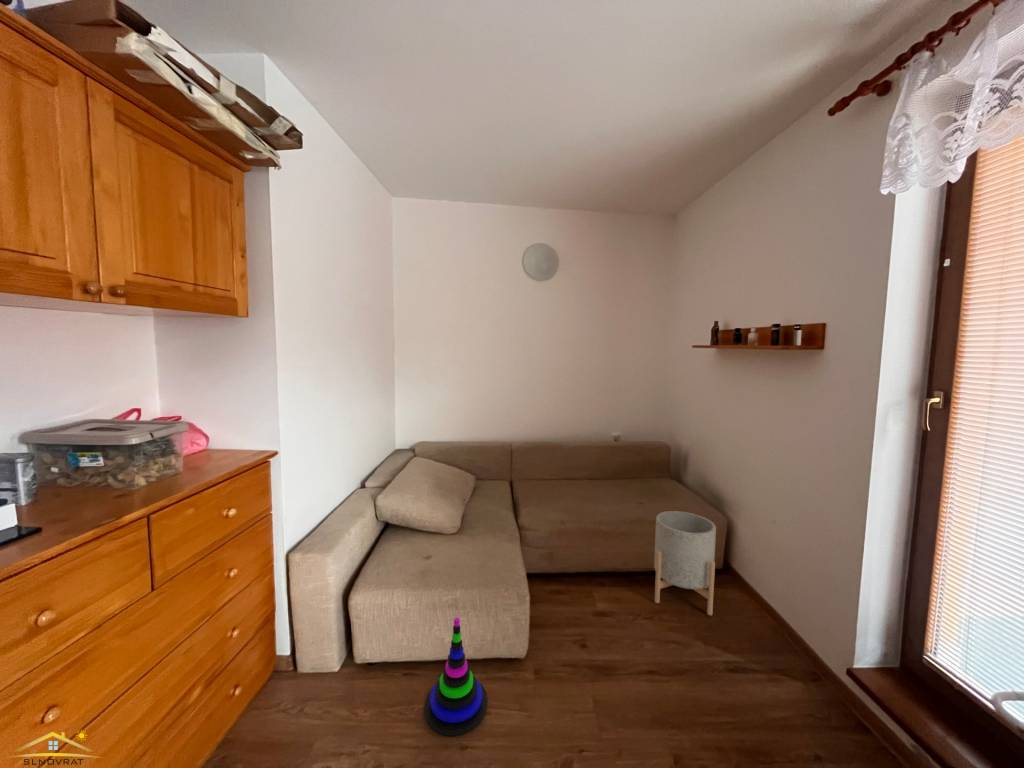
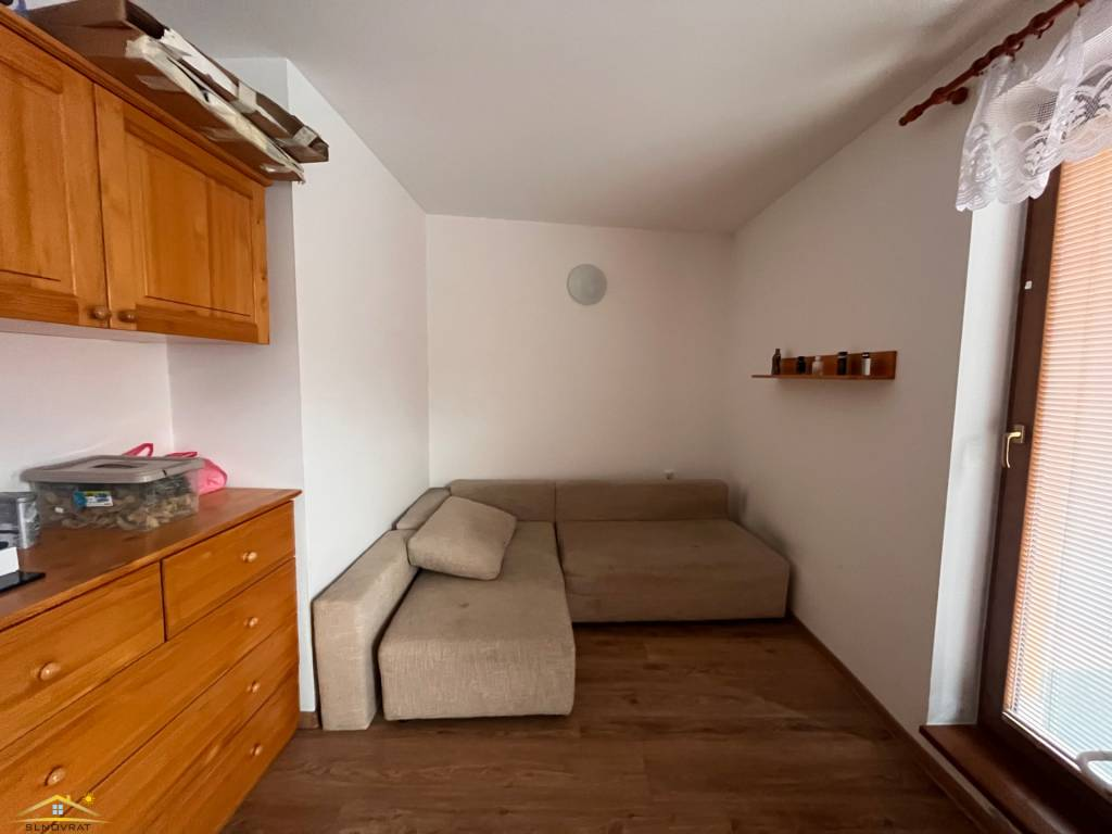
- planter (683, 558)
- stacking toy (456, 663)
